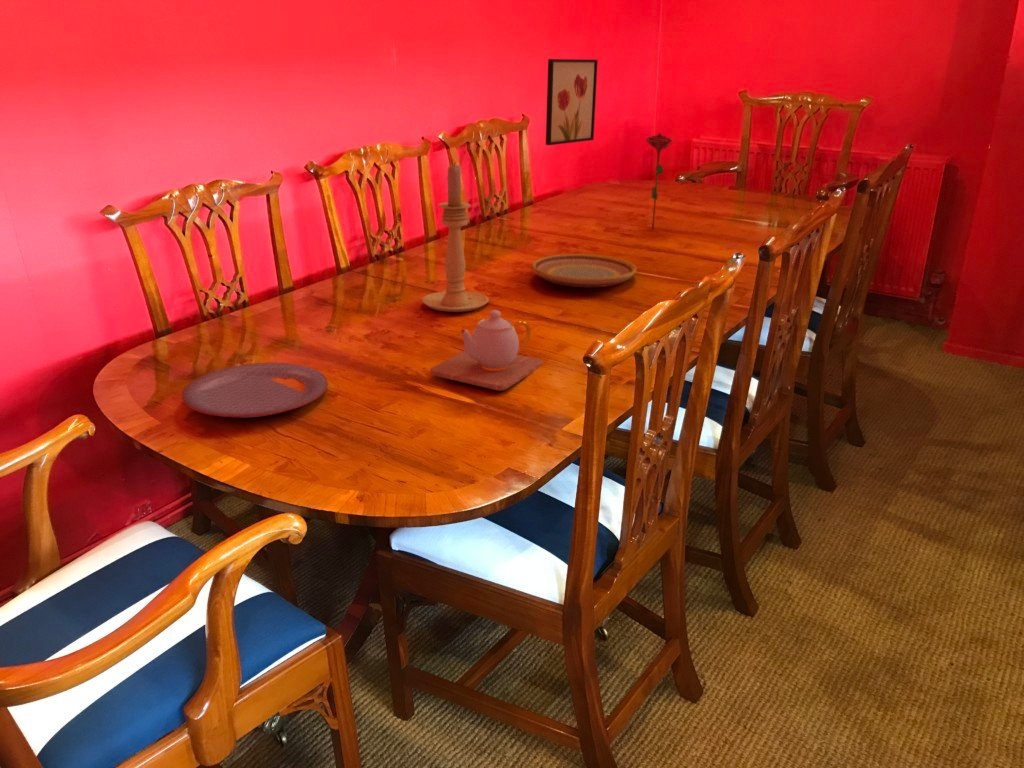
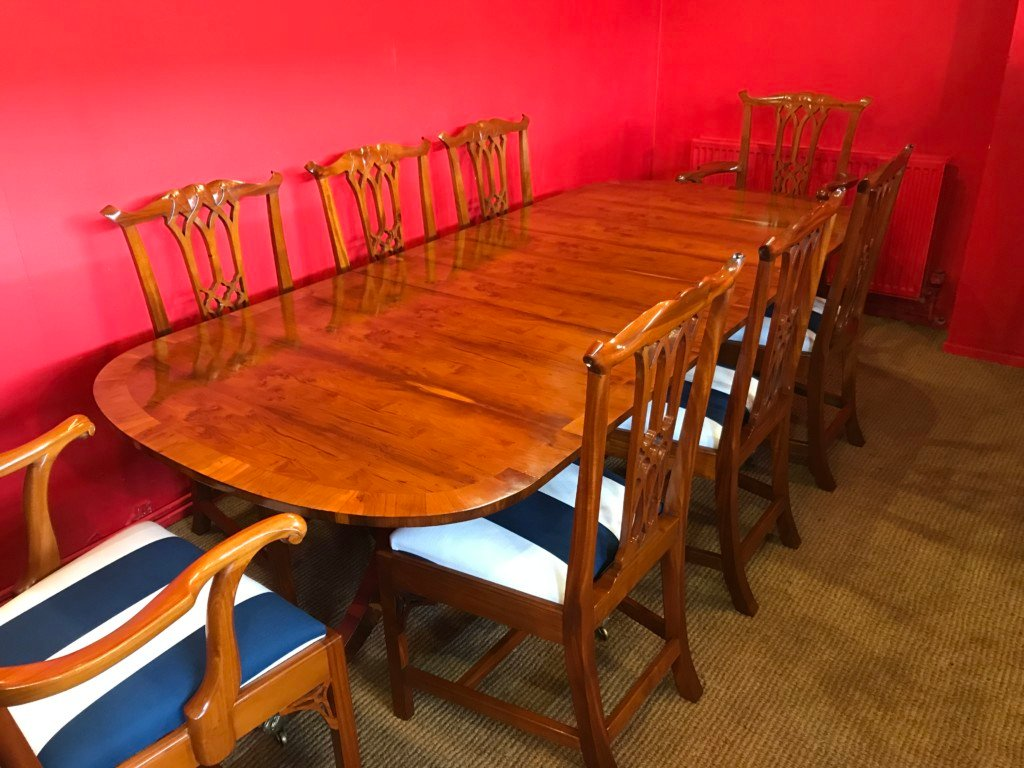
- candle holder (454, 235)
- wall art (570, 101)
- teapot (487, 339)
- plate (583, 272)
- plate (256, 392)
- flower (658, 183)
